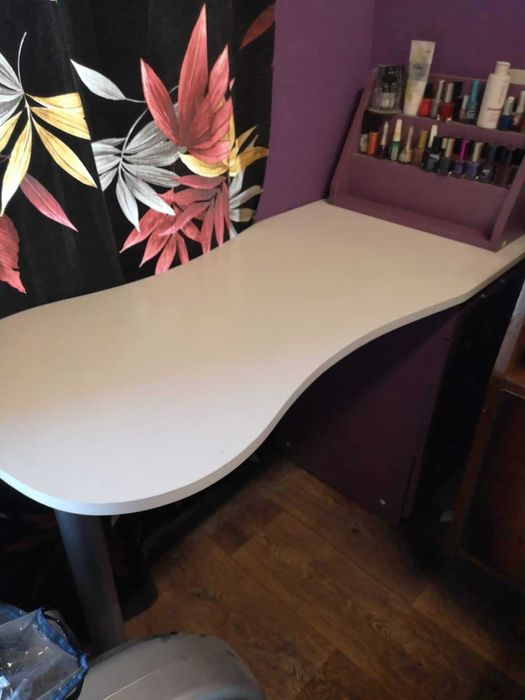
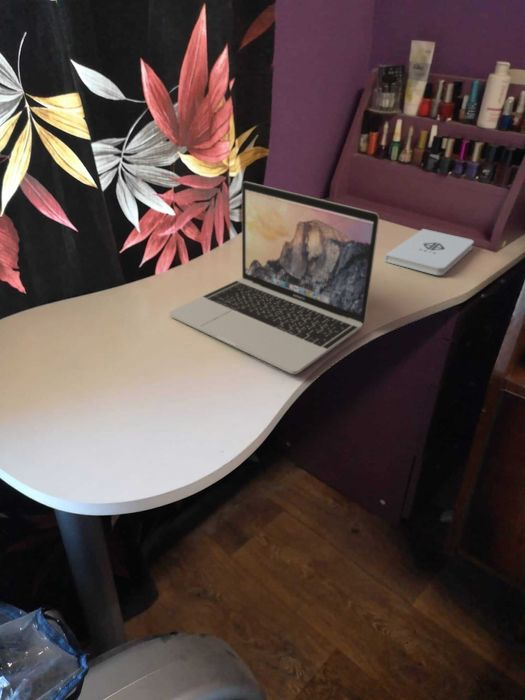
+ laptop (266, 269)
+ notepad (431, 250)
